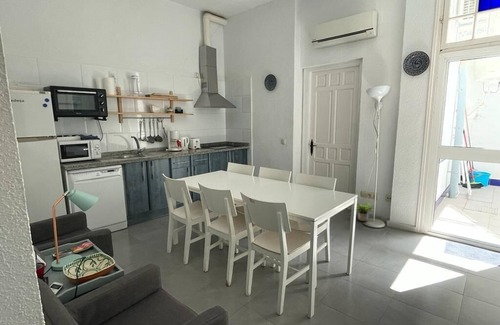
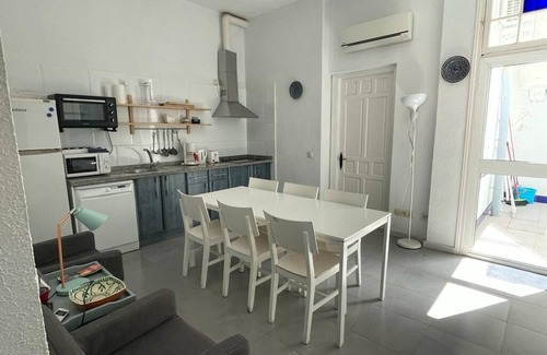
- potted plant (363, 211)
